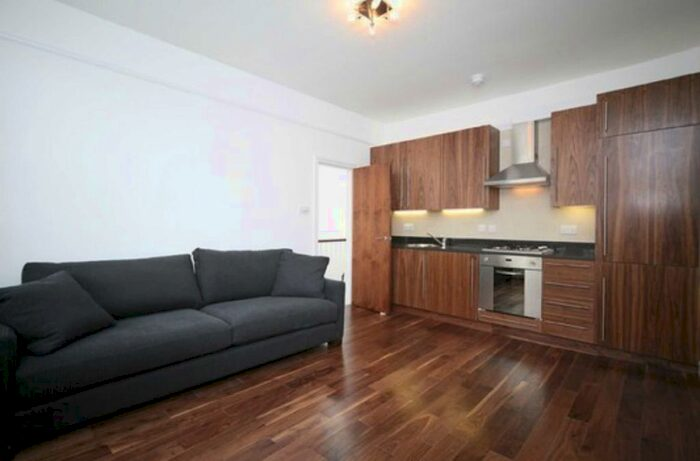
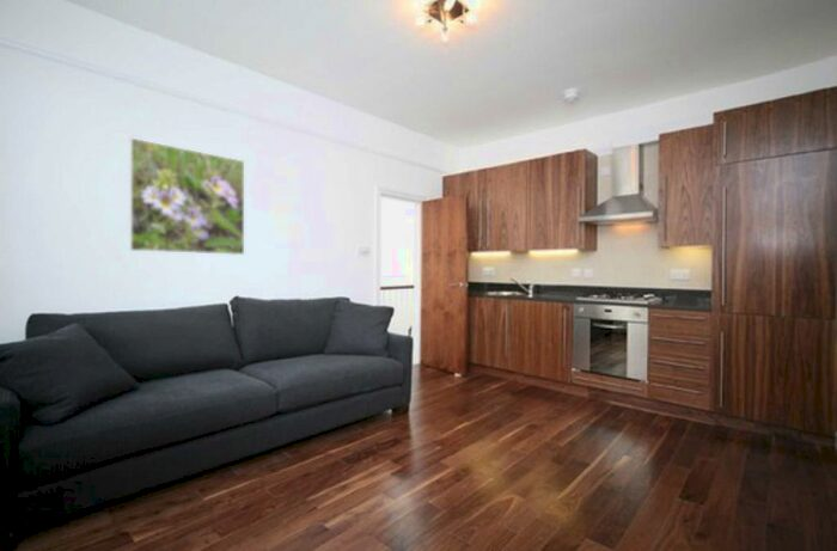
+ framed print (191, 201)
